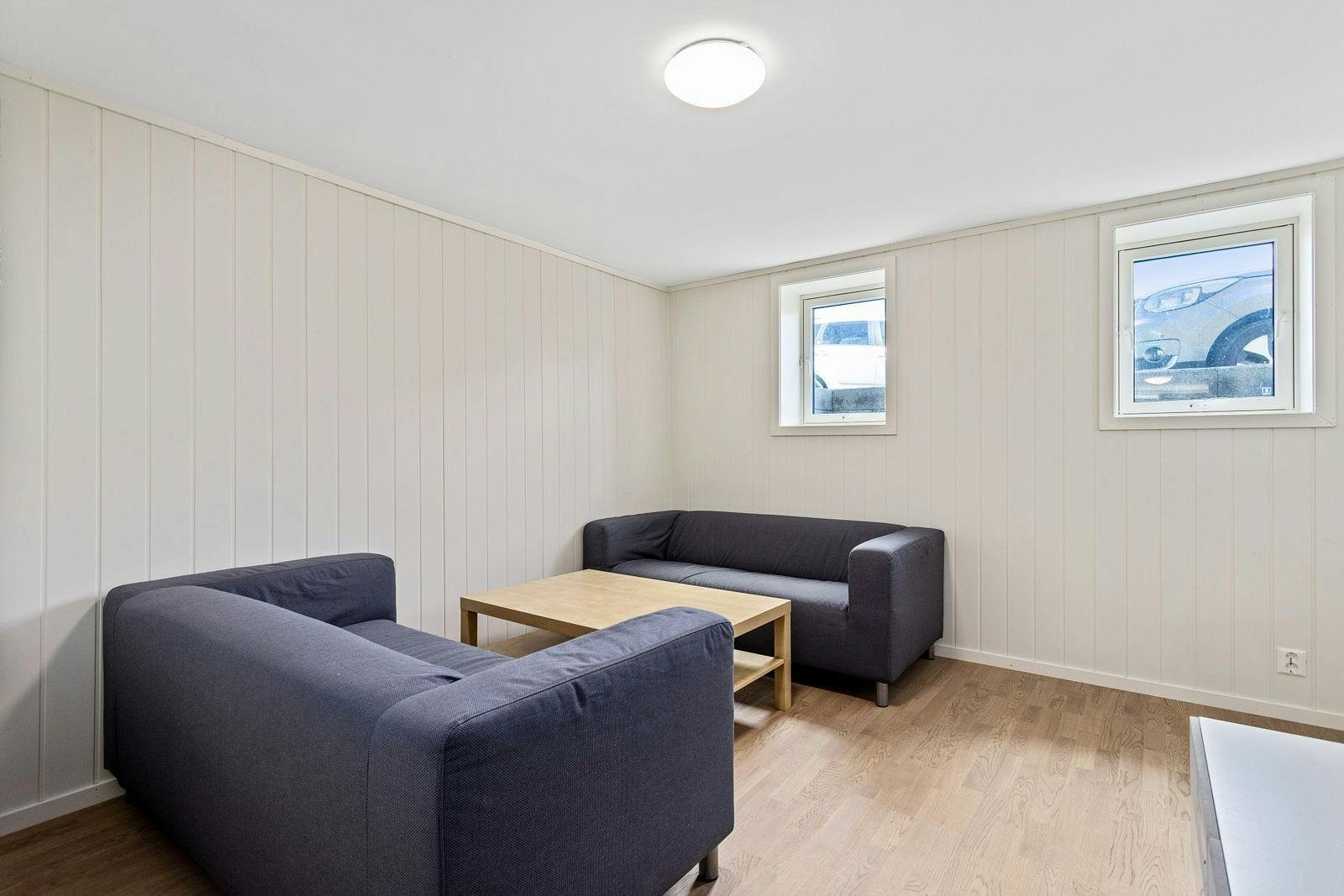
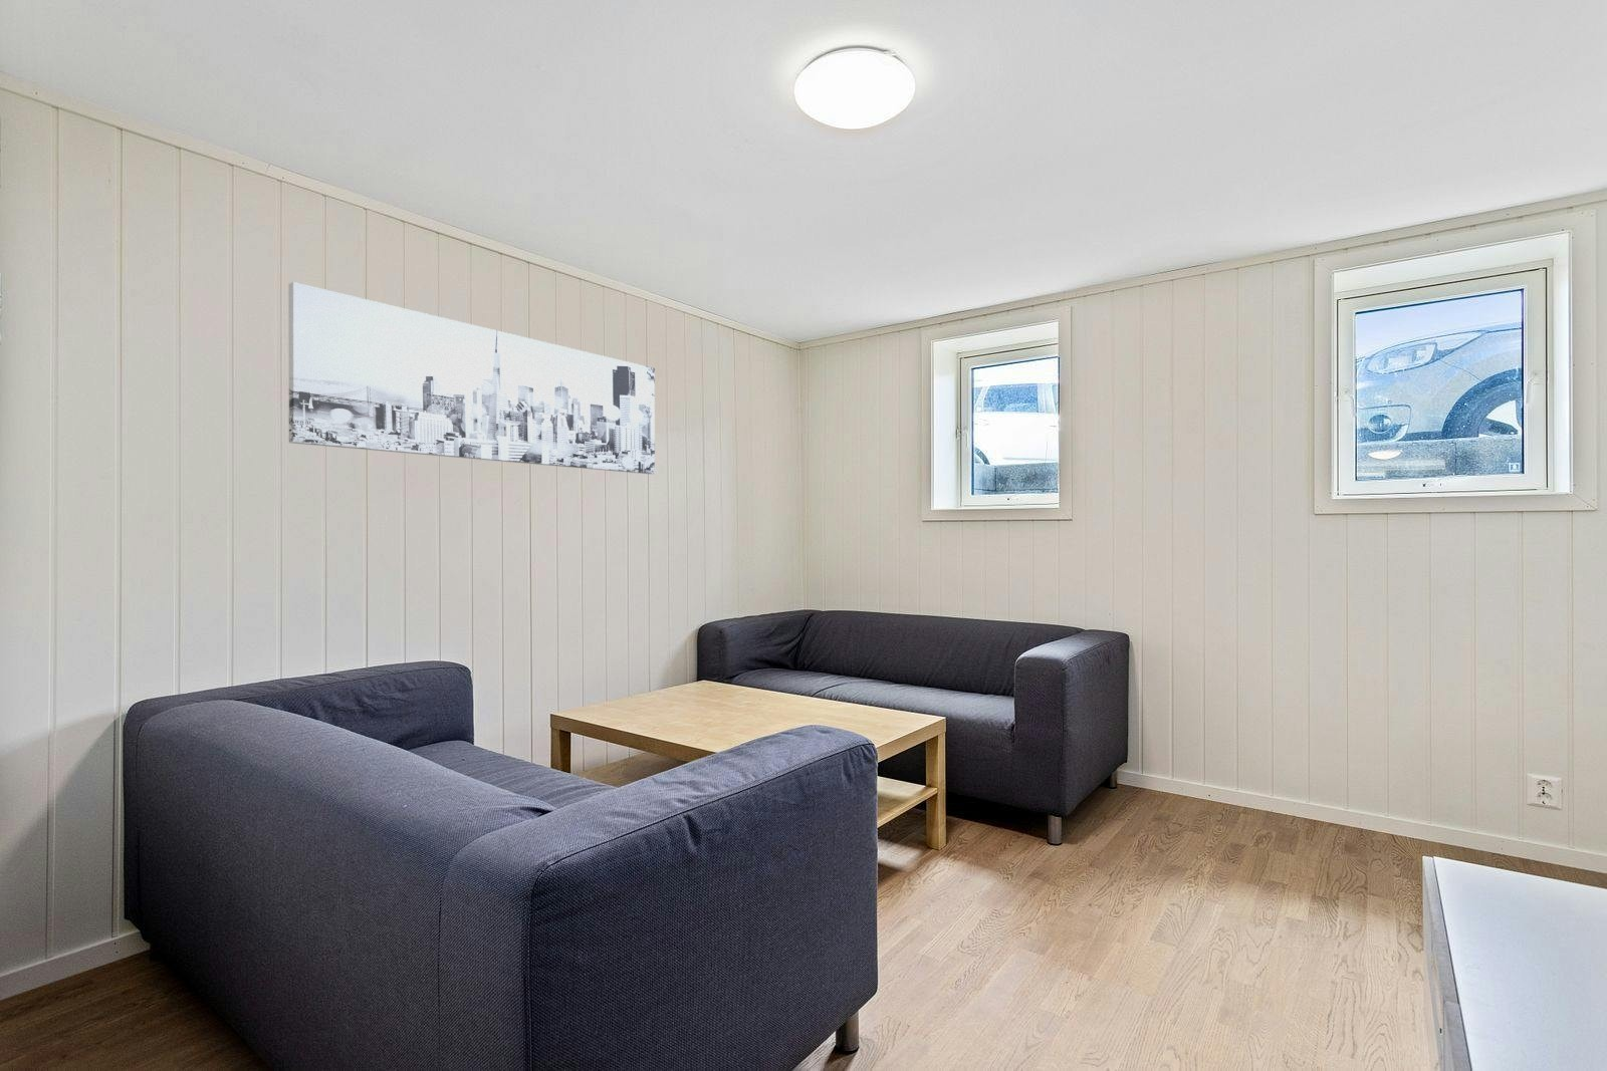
+ wall art (508, 398)
